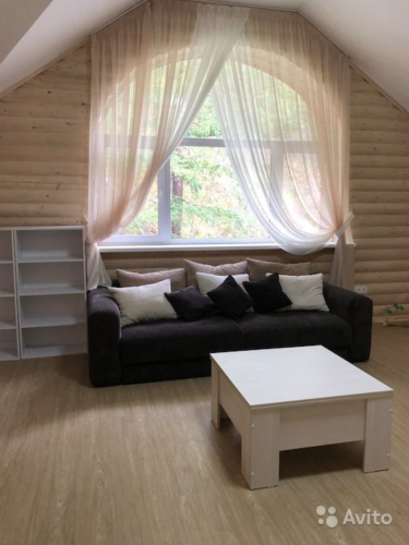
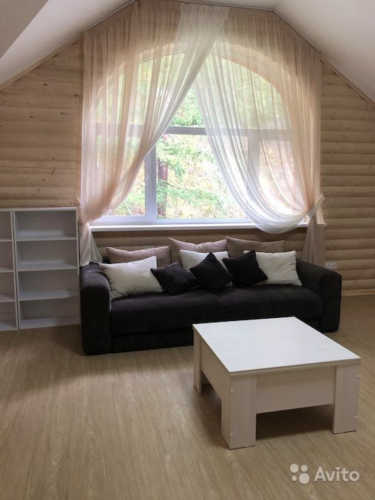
- potted plant (394, 314)
